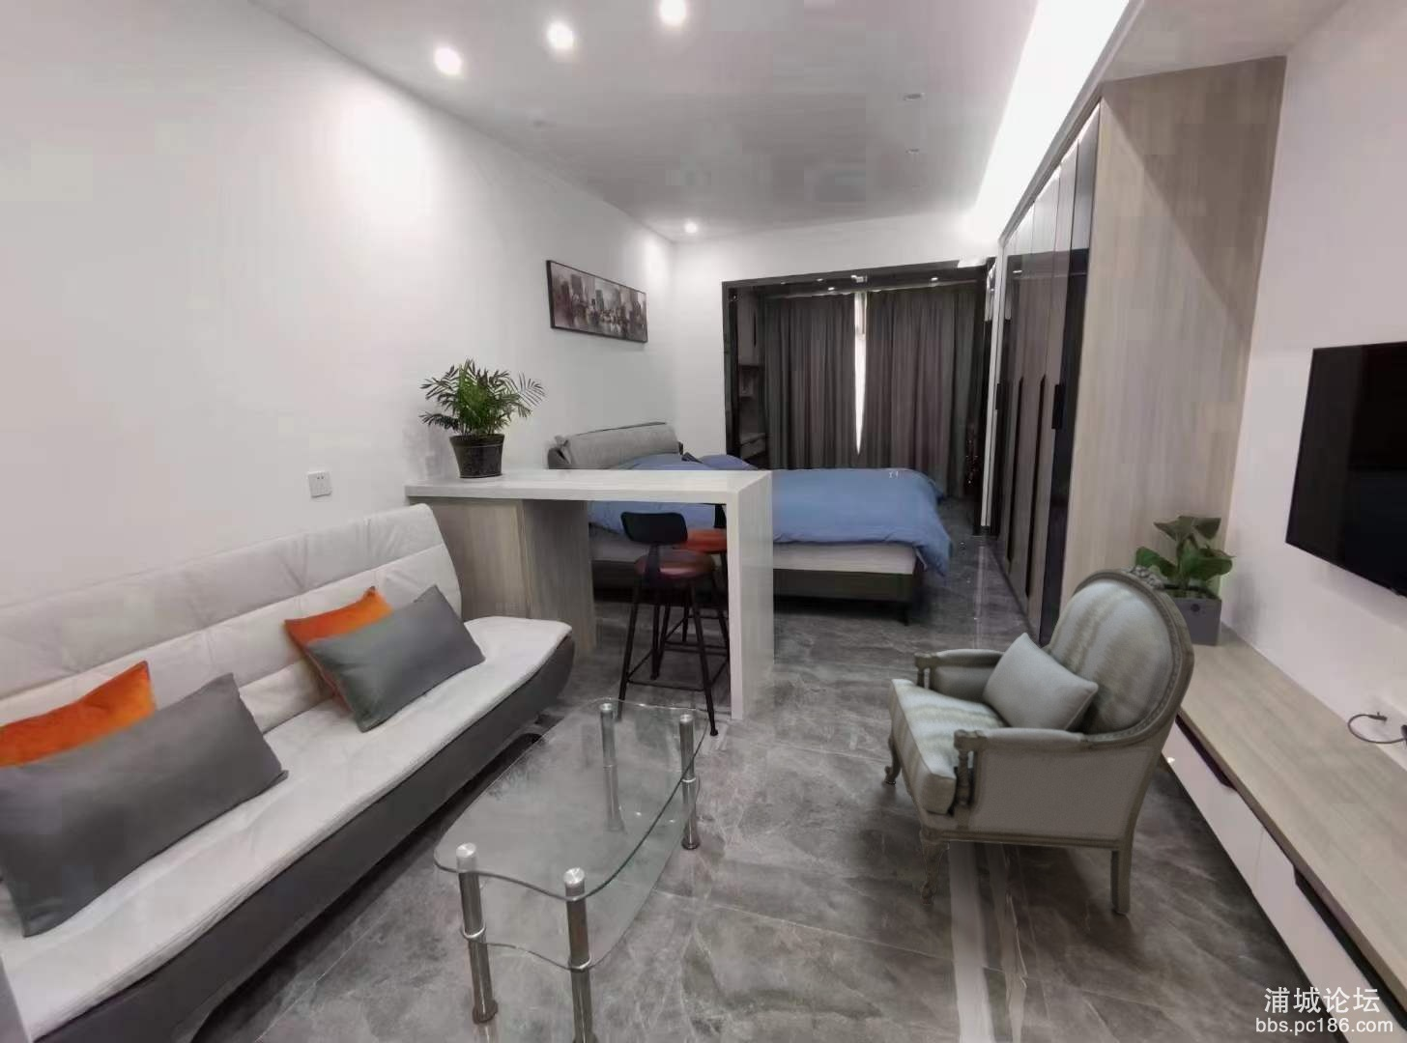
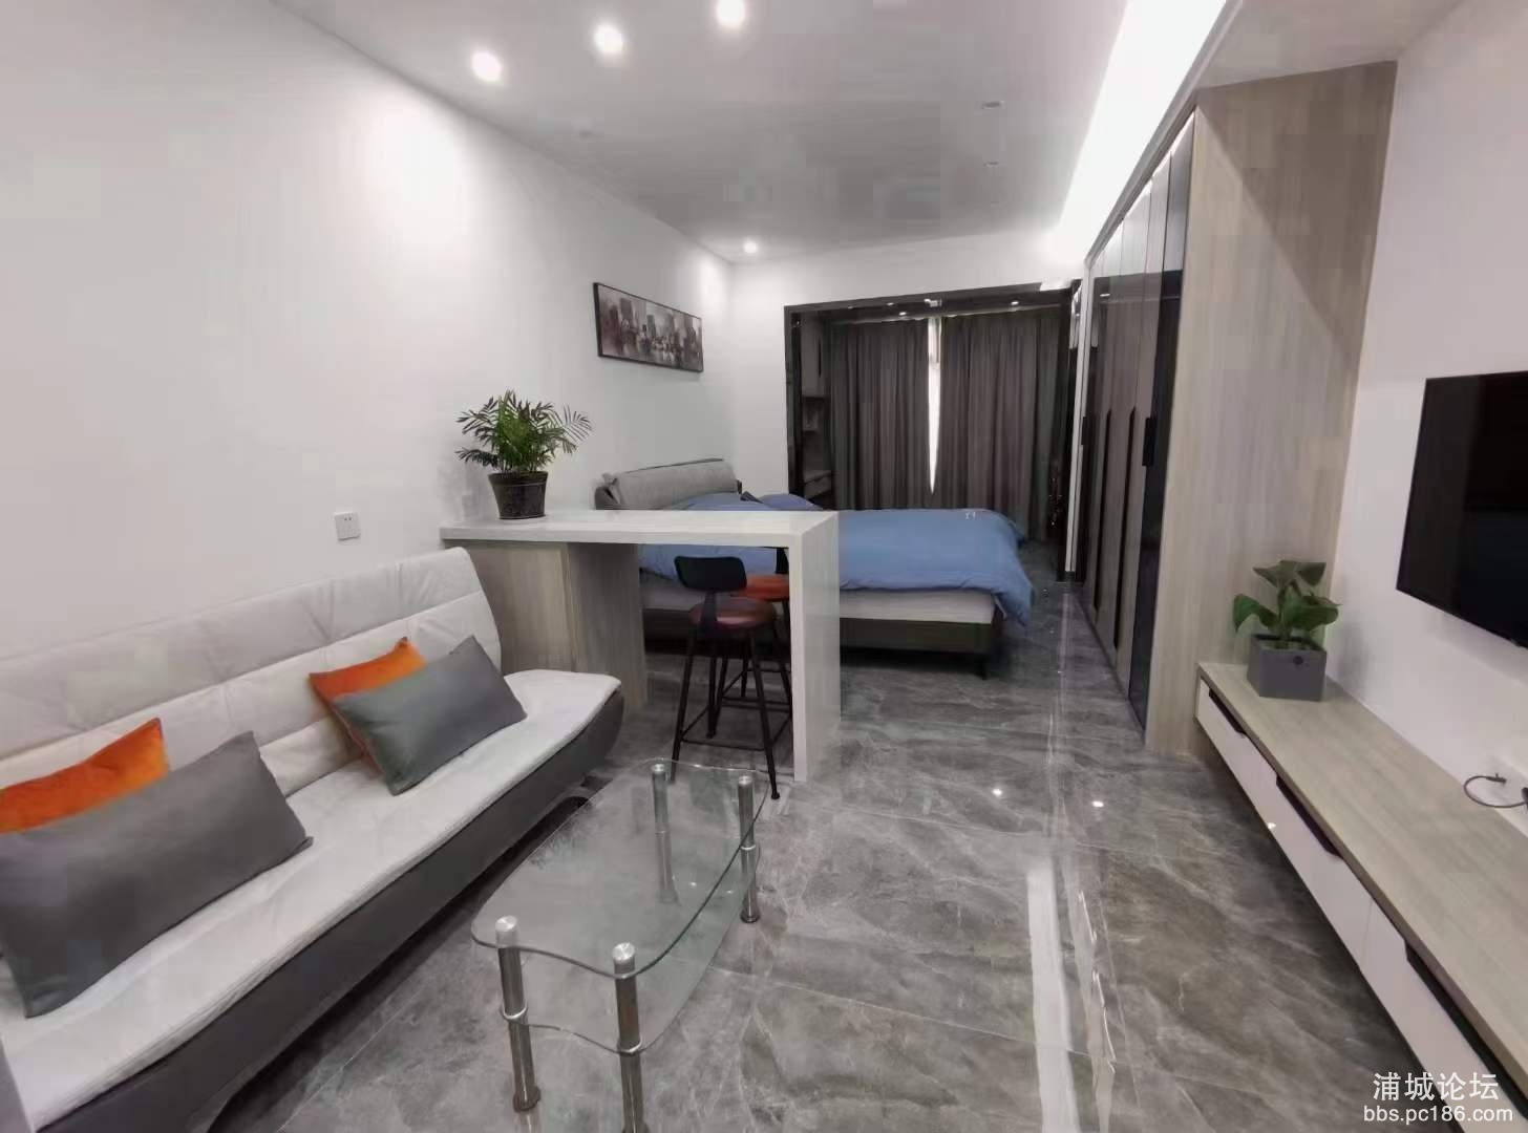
- armchair (1013, 708)
